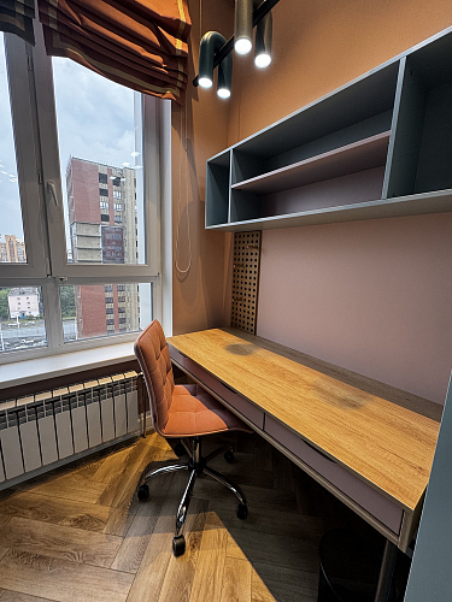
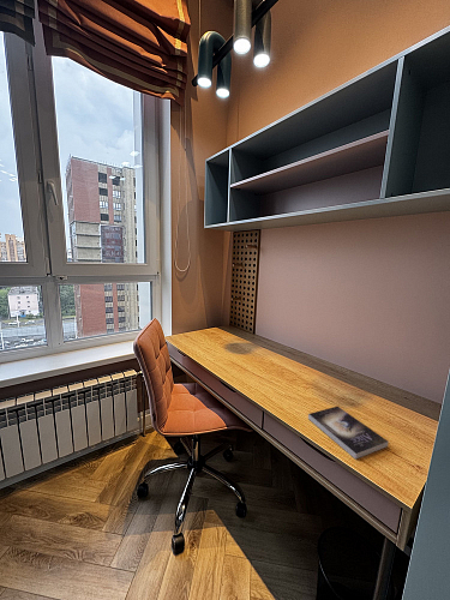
+ book (344, 428)
